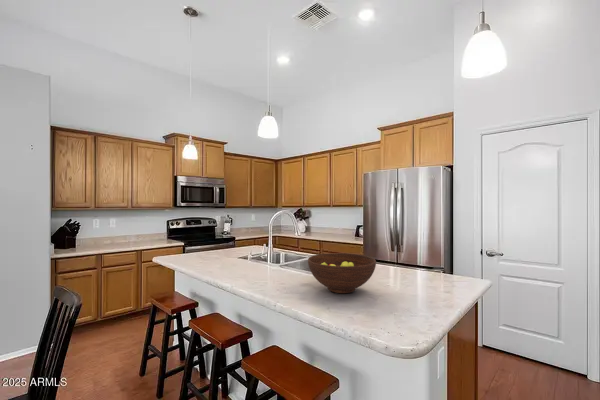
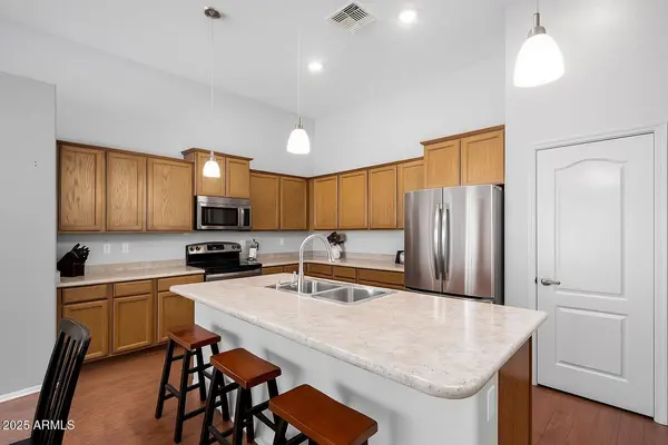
- fruit bowl (341, 274)
